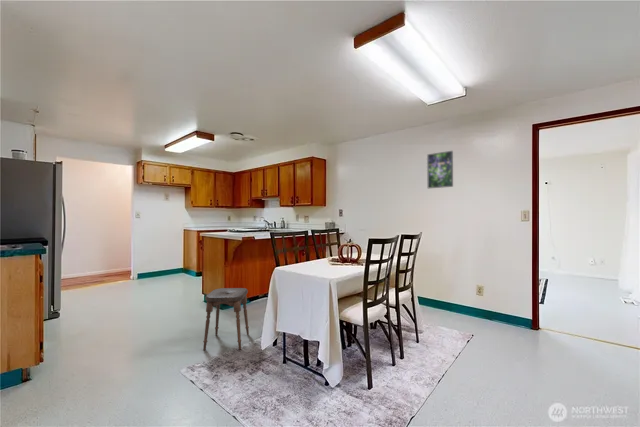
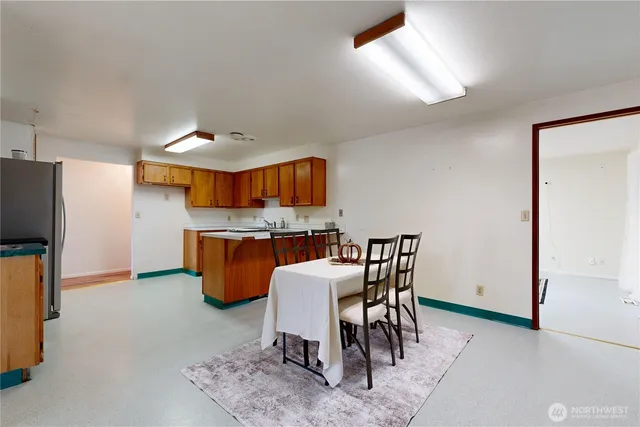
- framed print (439, 170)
- stool (234, 311)
